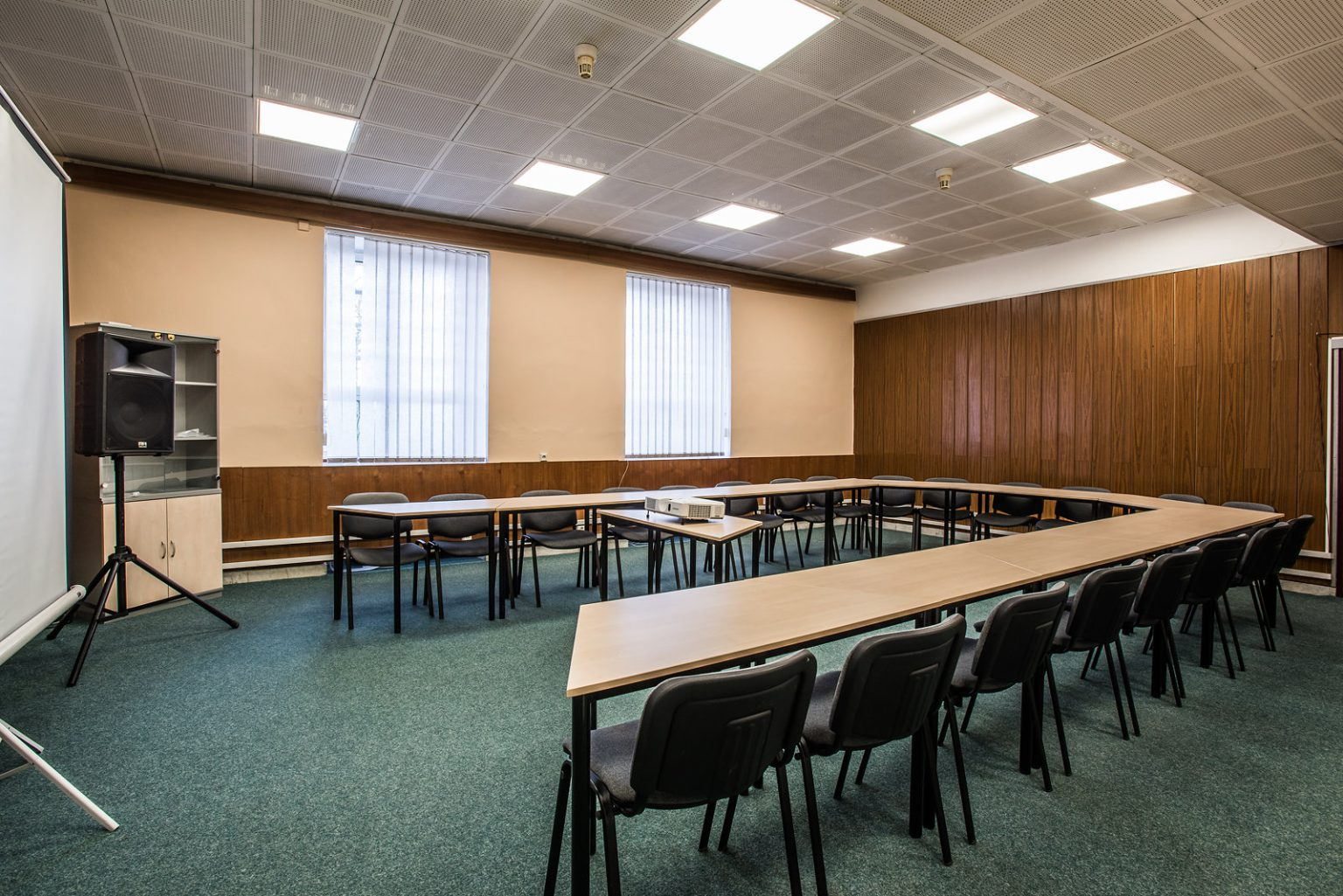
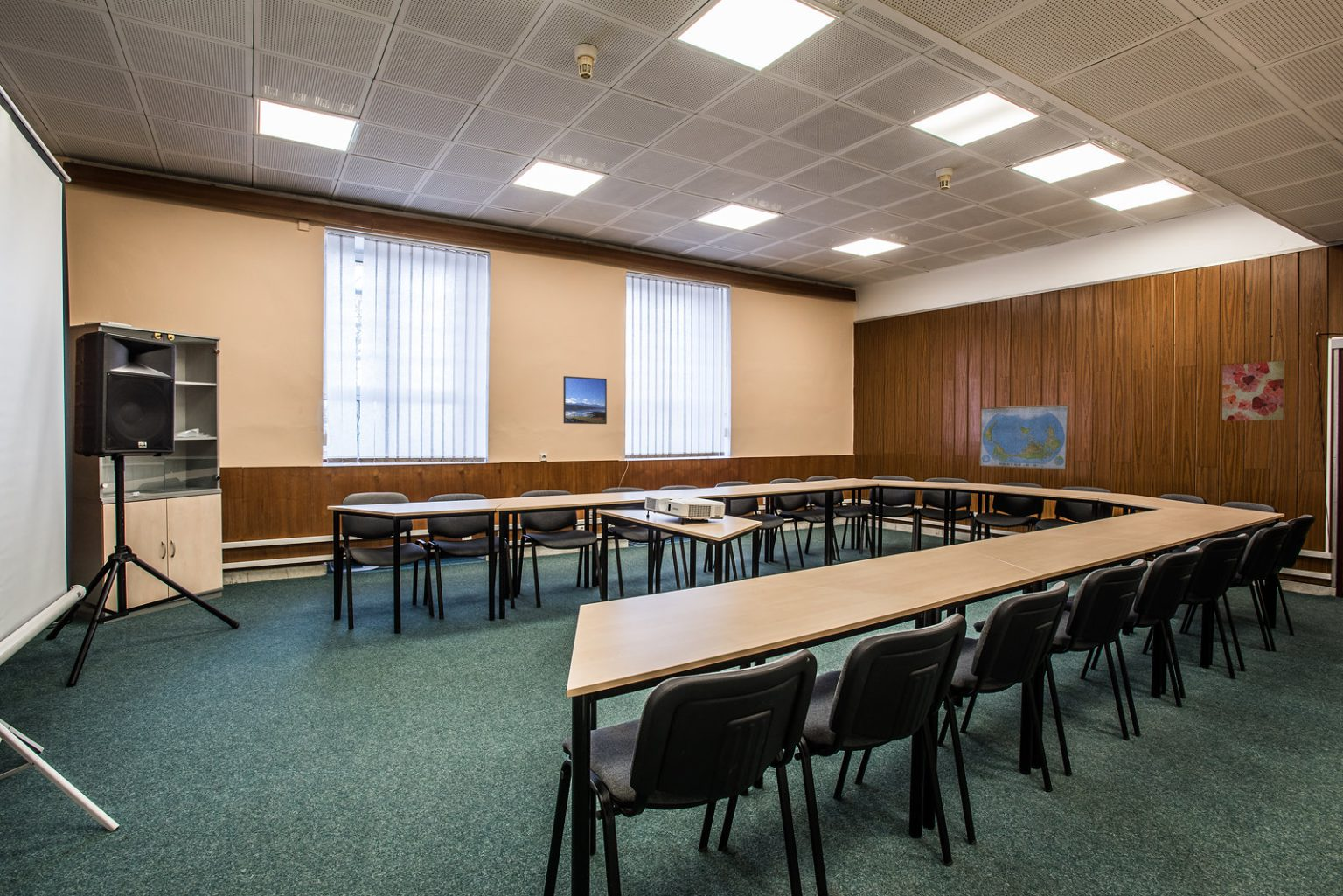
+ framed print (585, 400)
+ wall art (1252, 392)
+ world map (1021, 437)
